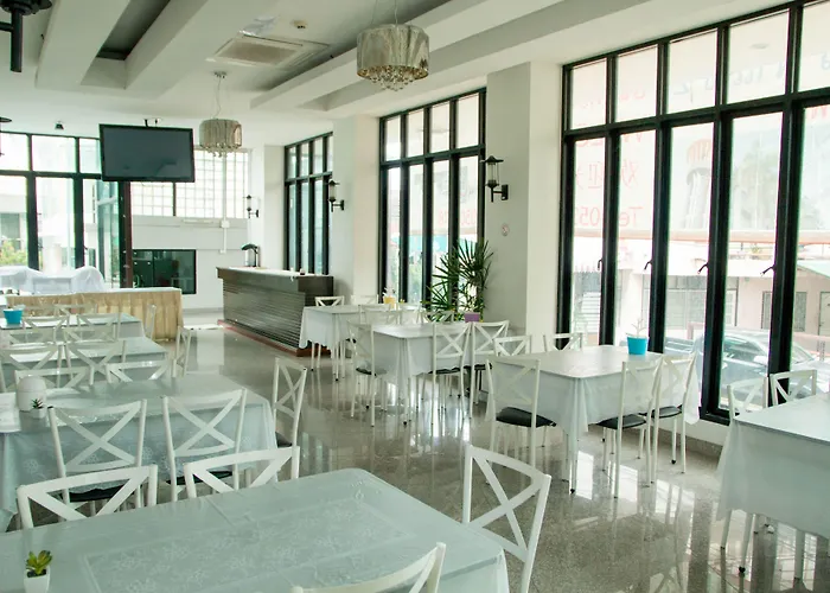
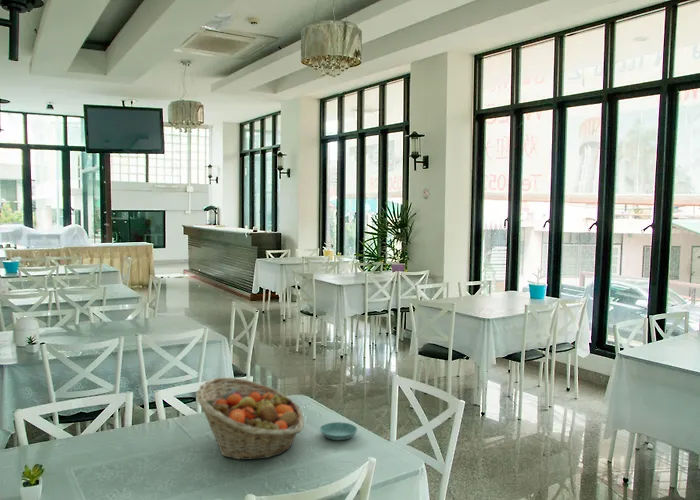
+ fruit basket (251, 414)
+ saucer (338, 432)
